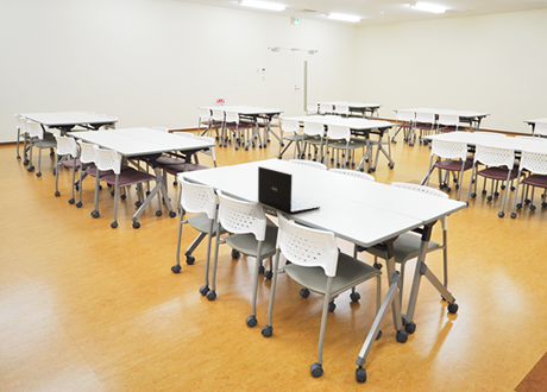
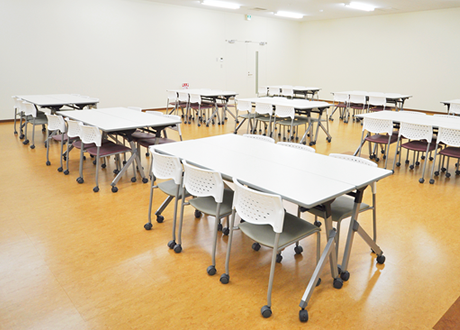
- laptop (288, 186)
